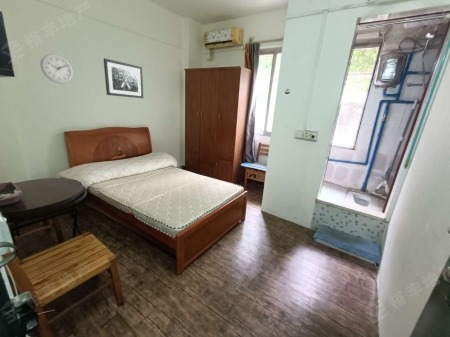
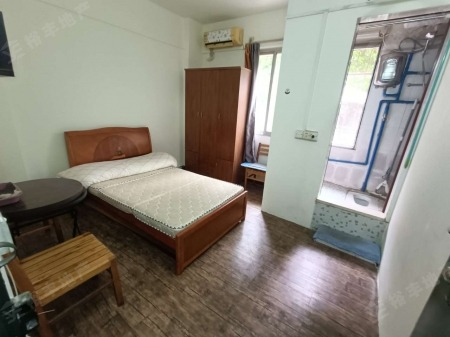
- wall clock (57, 69)
- wall art (125, 80)
